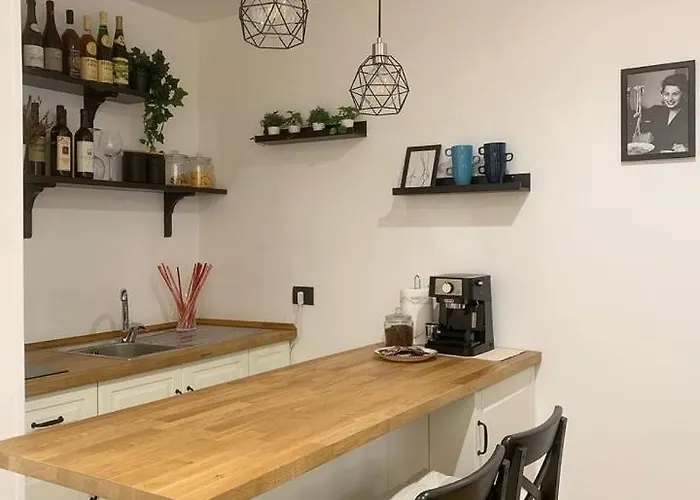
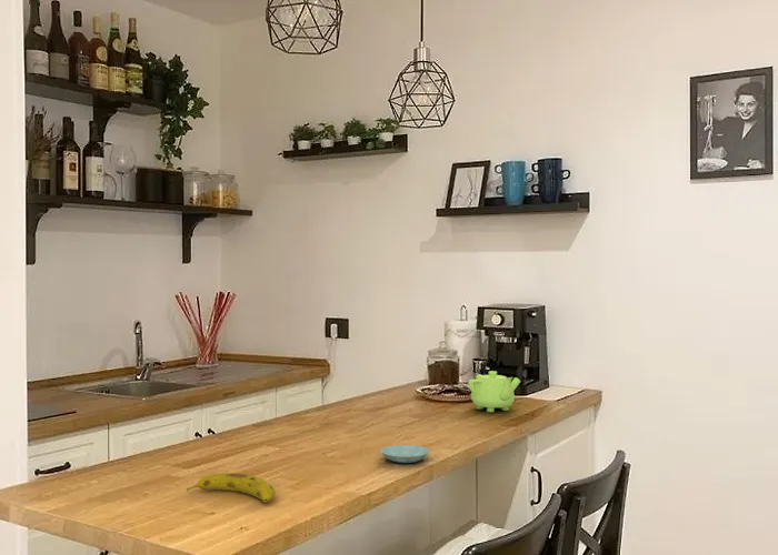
+ teapot (496, 390)
+ saucer (405, 454)
+ fruit (237, 487)
